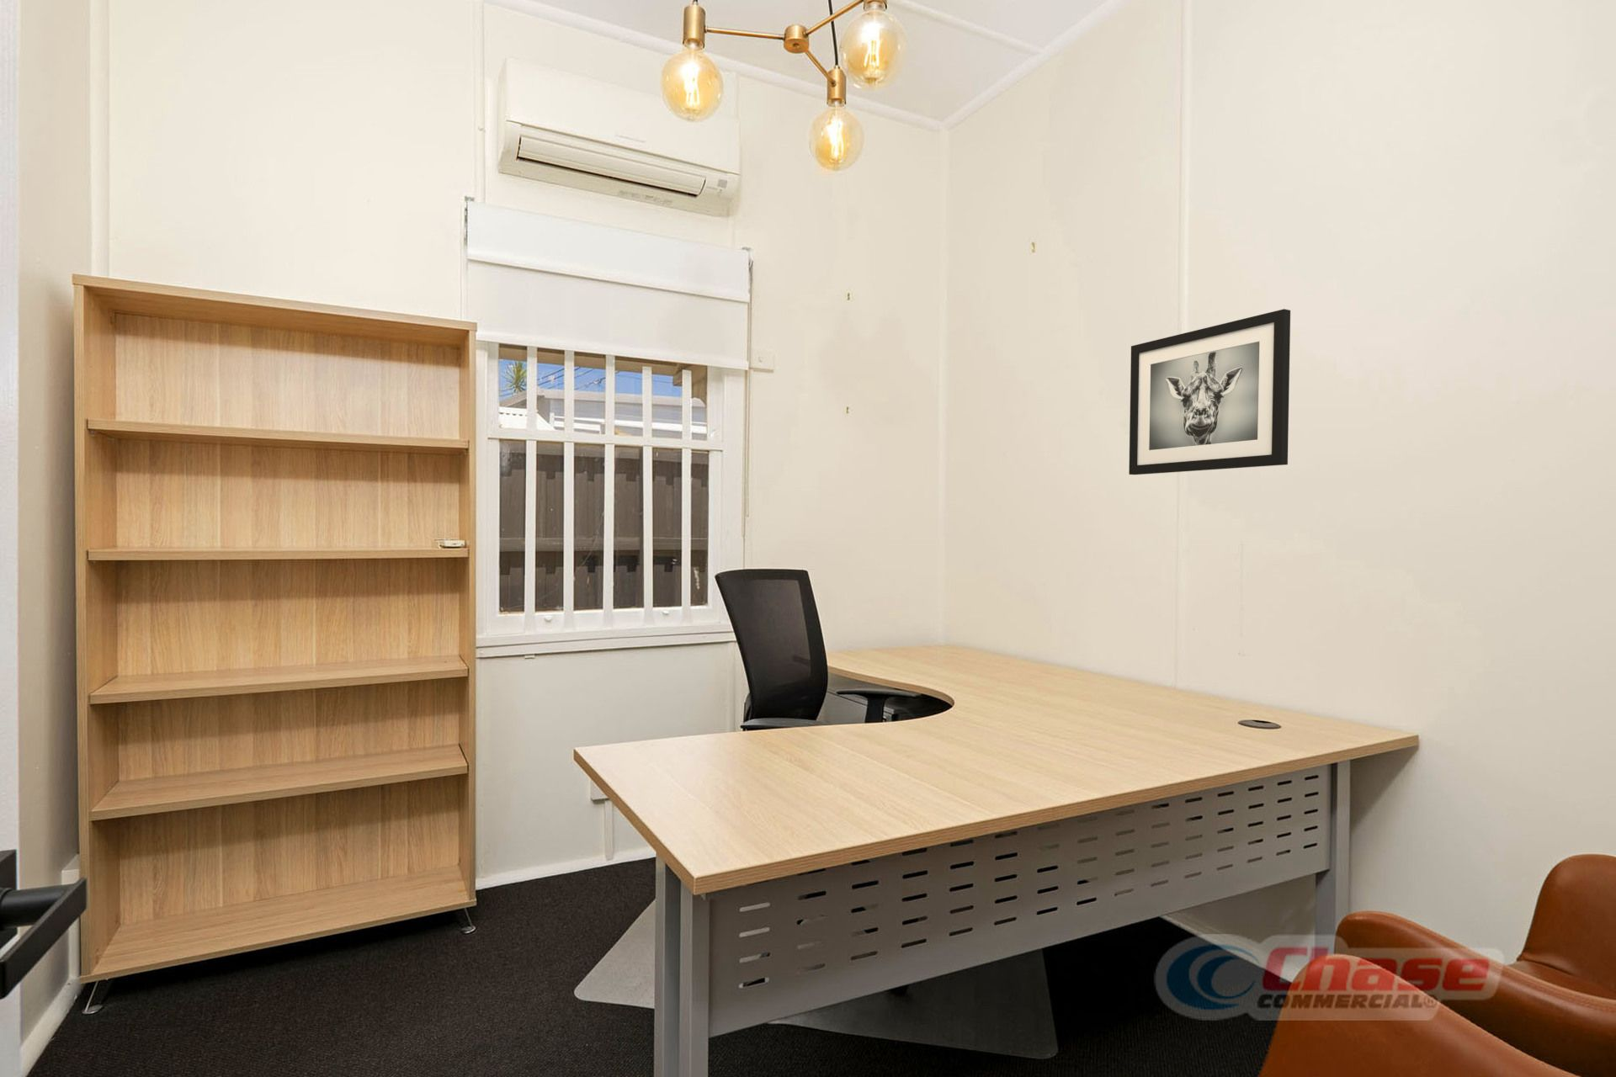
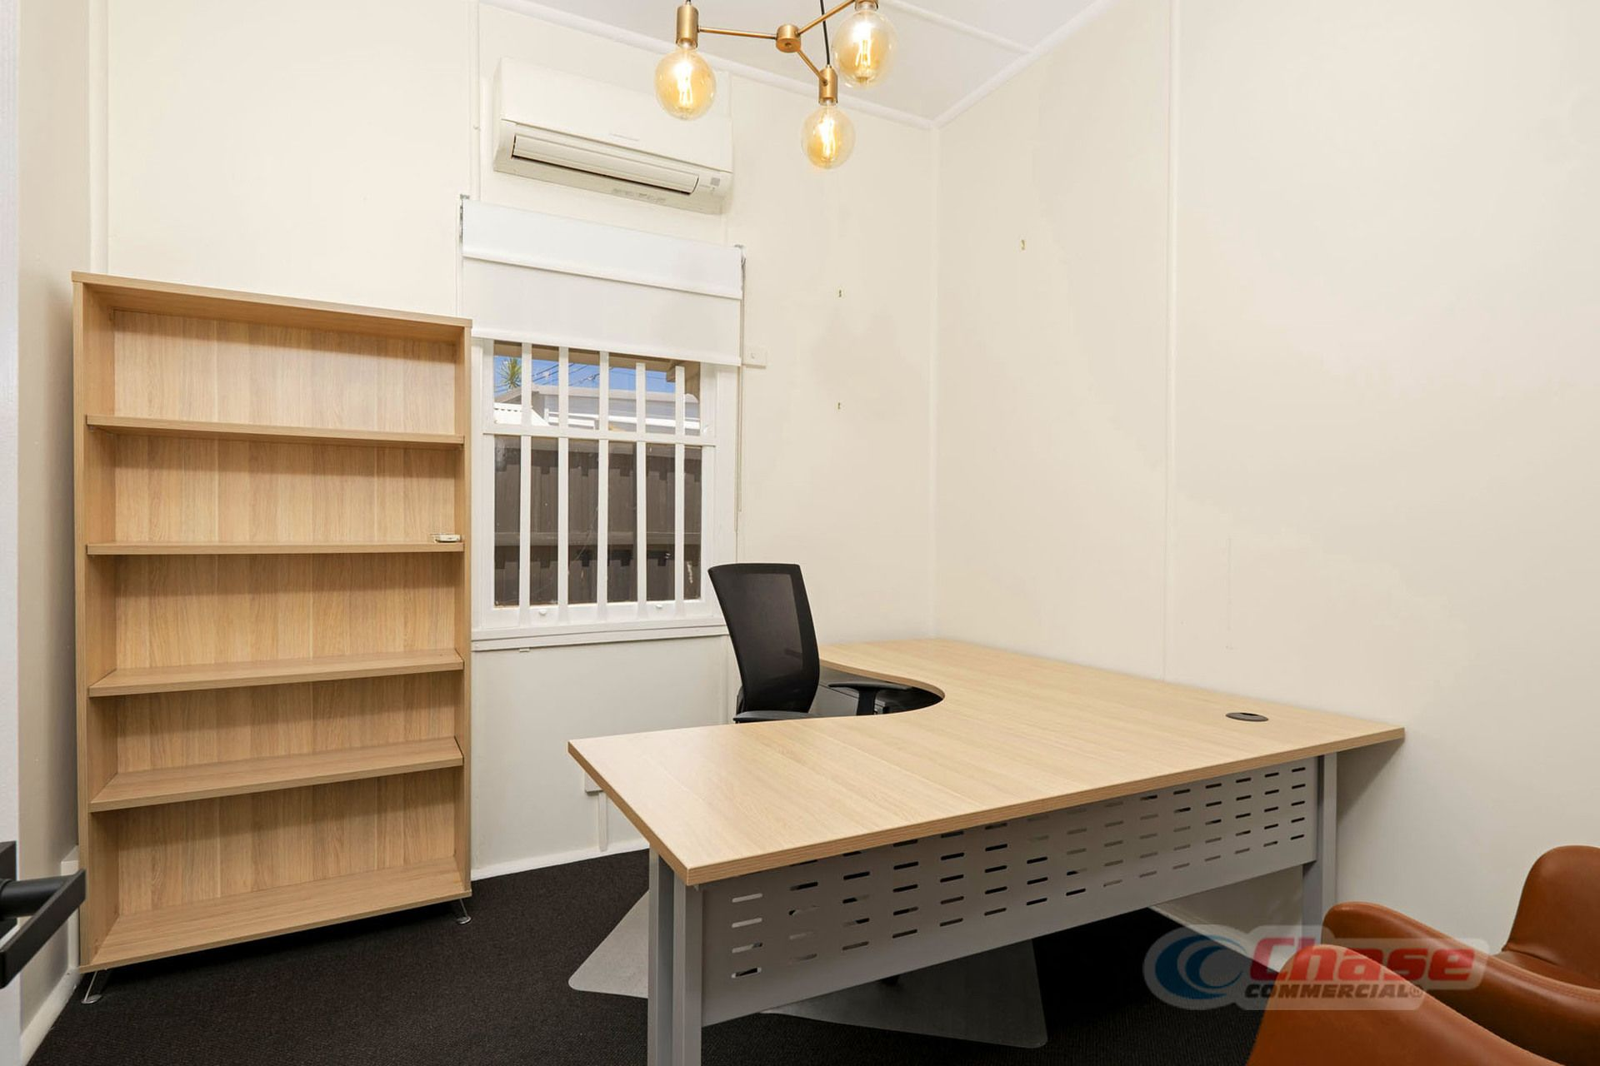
- wall art (1202, 399)
